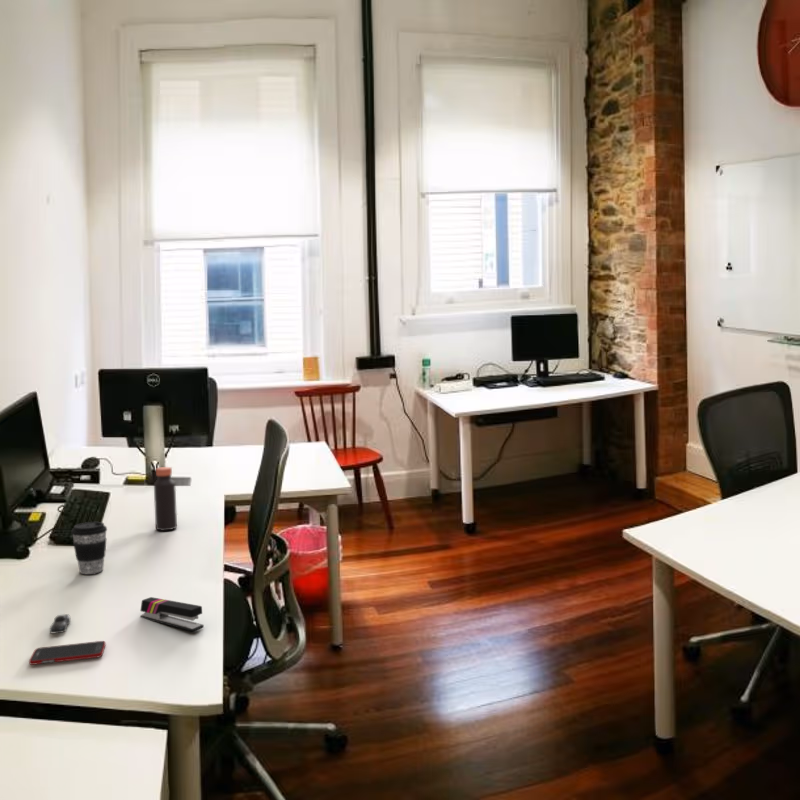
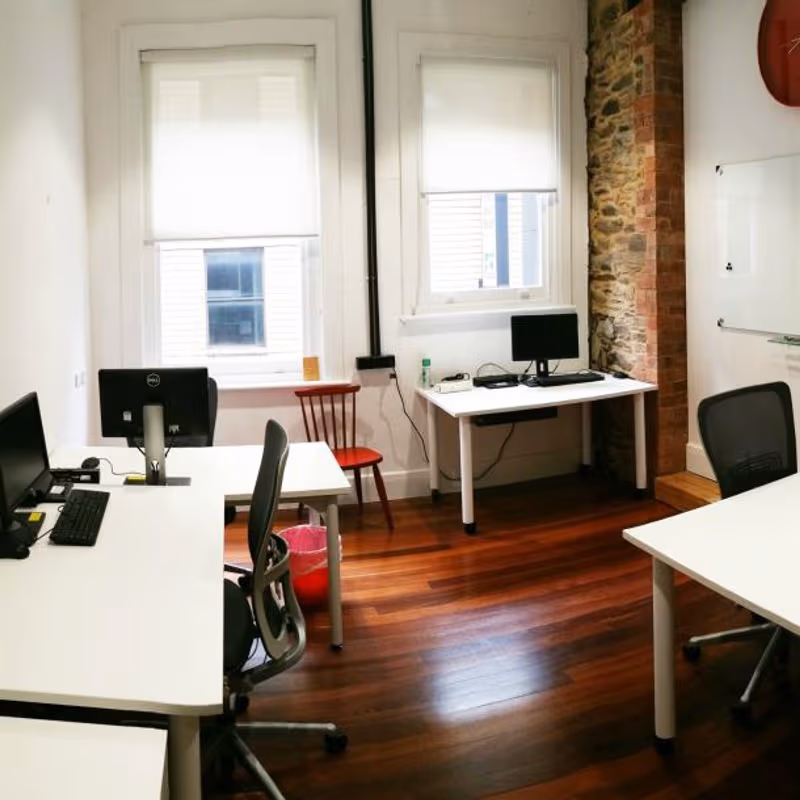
- stapler (171, 611)
- coffee cup (90, 548)
- bottle (165, 498)
- computer mouse (62, 617)
- cell phone (68, 652)
